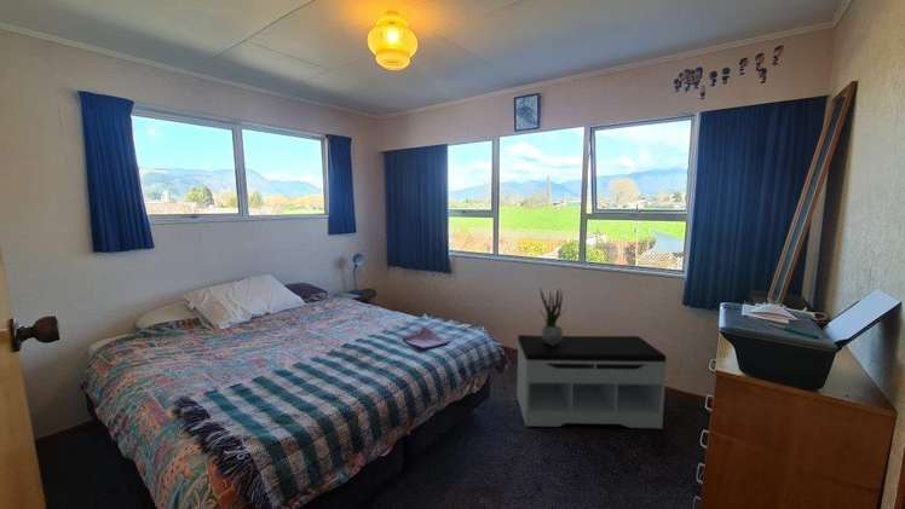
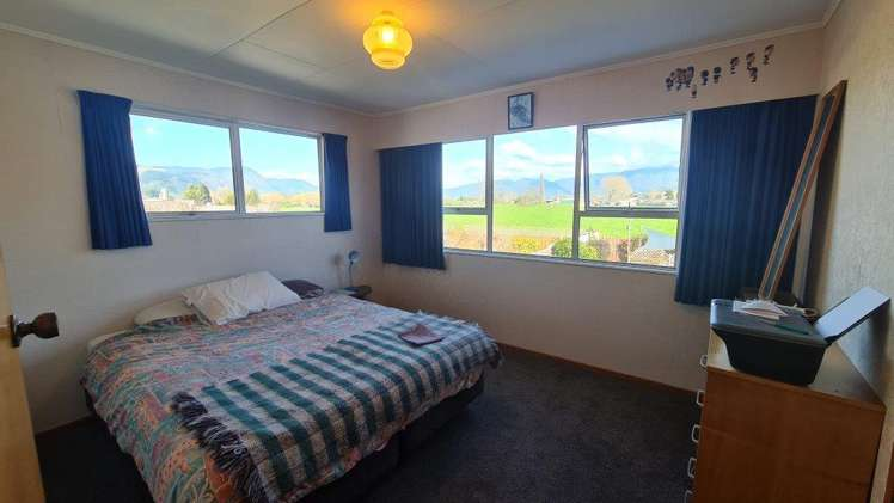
- potted plant (552, 316)
- bench (584, 377)
